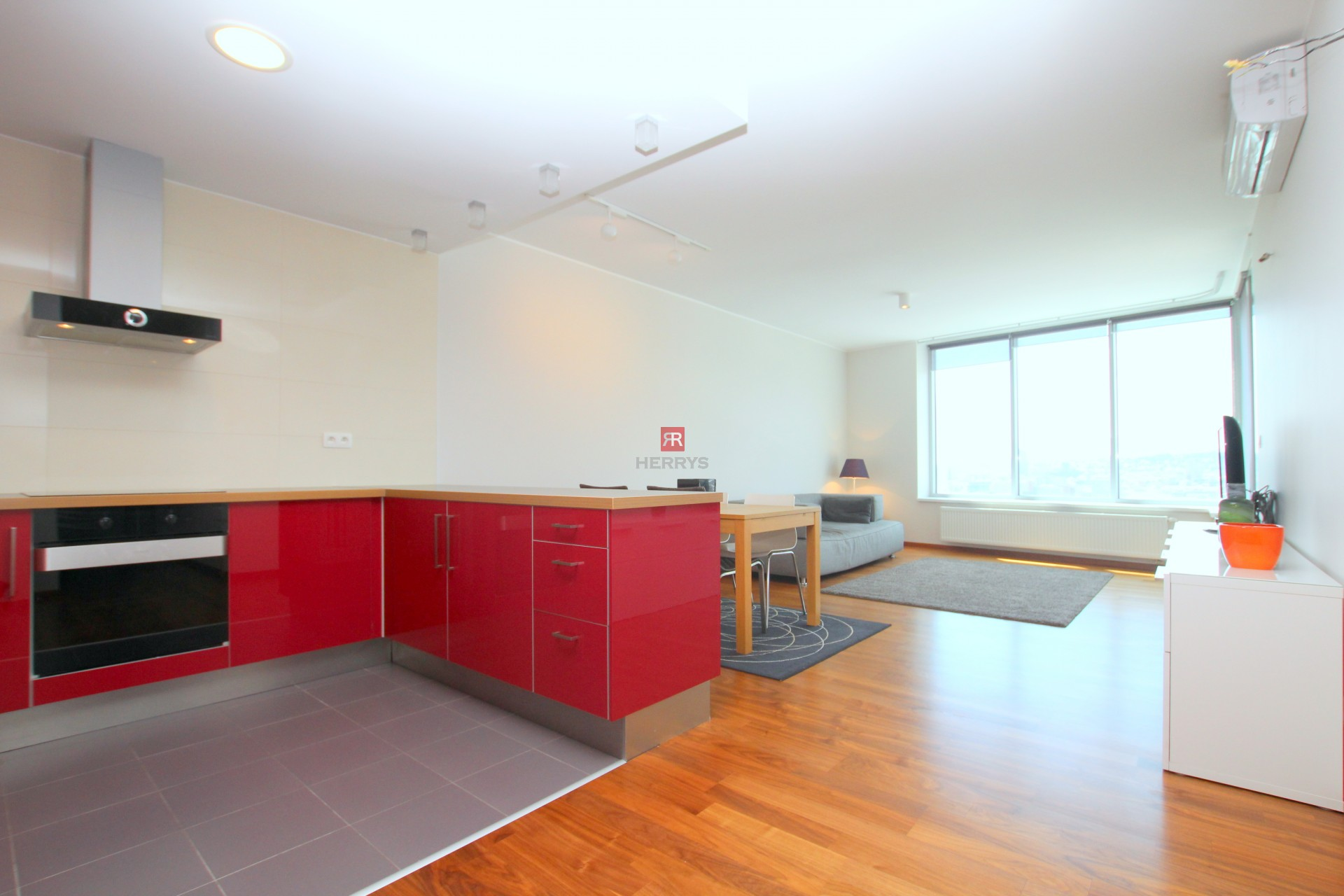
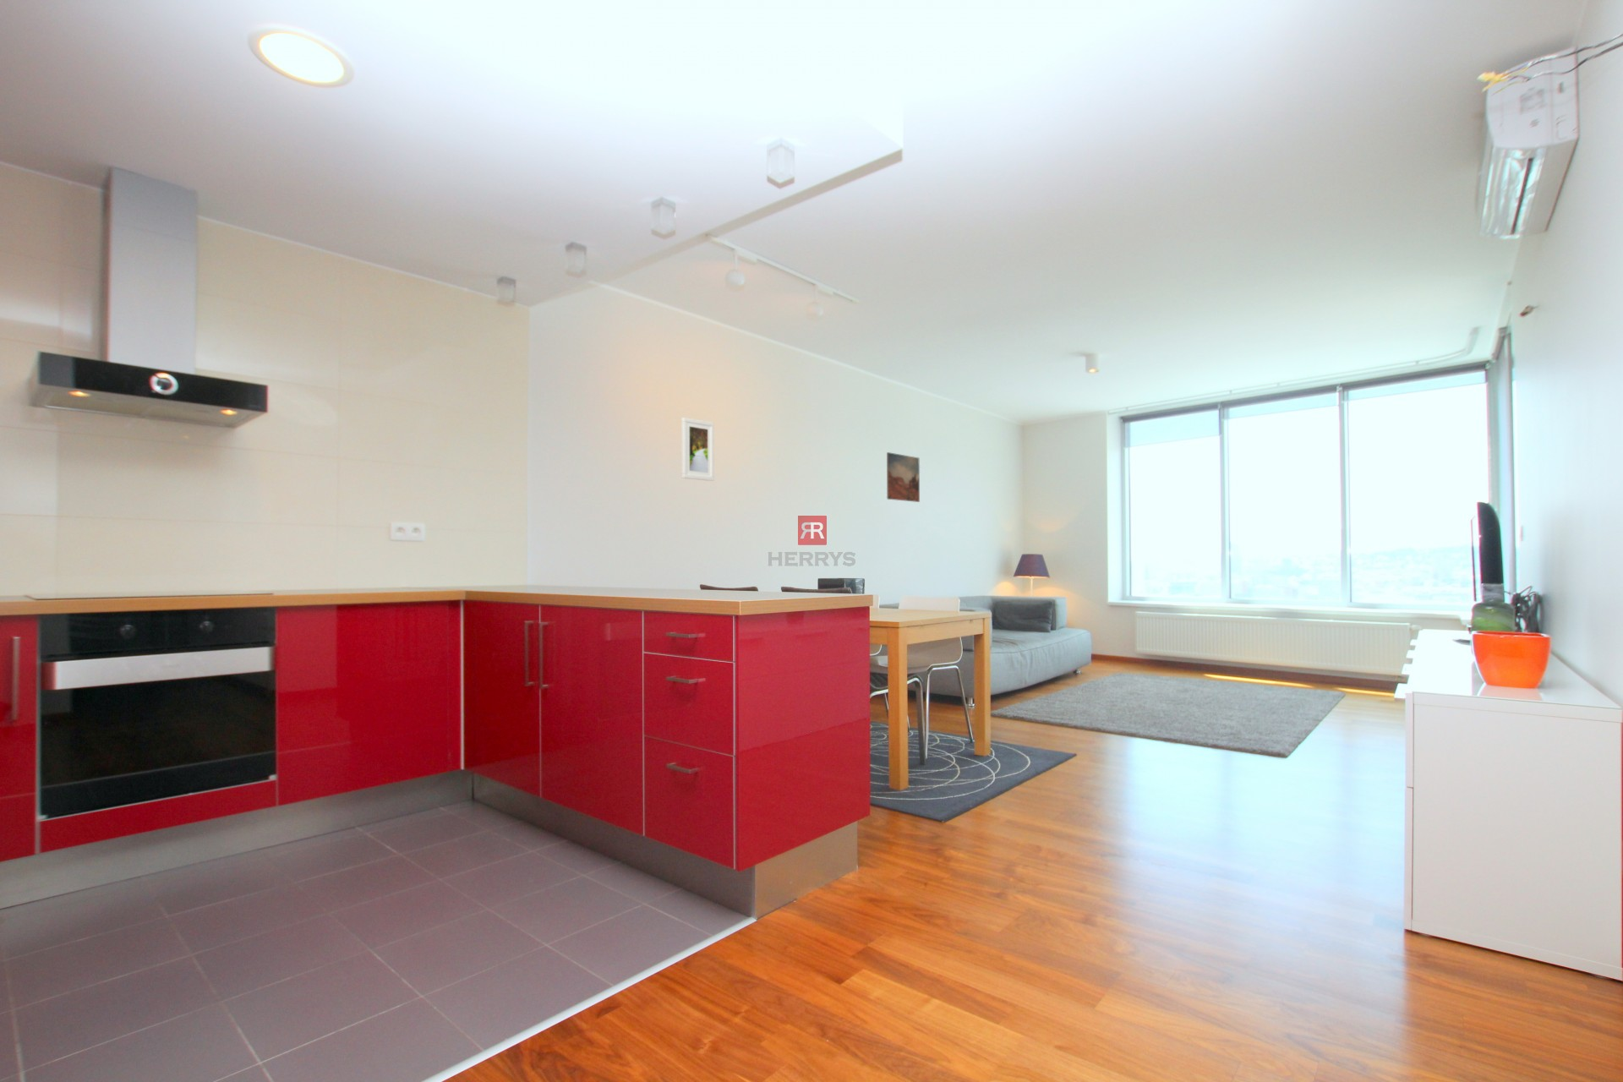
+ wall art (903, 478)
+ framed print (698, 449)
